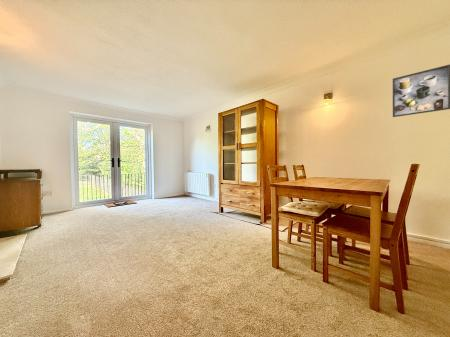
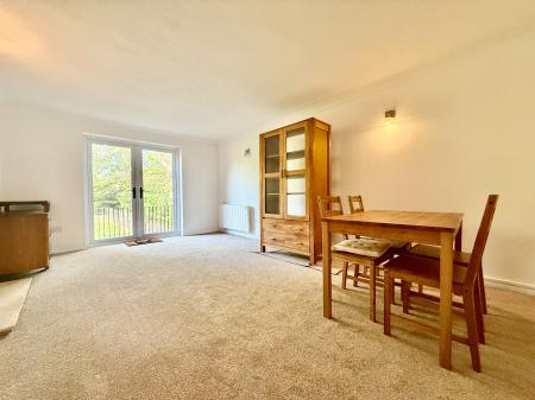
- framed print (419, 92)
